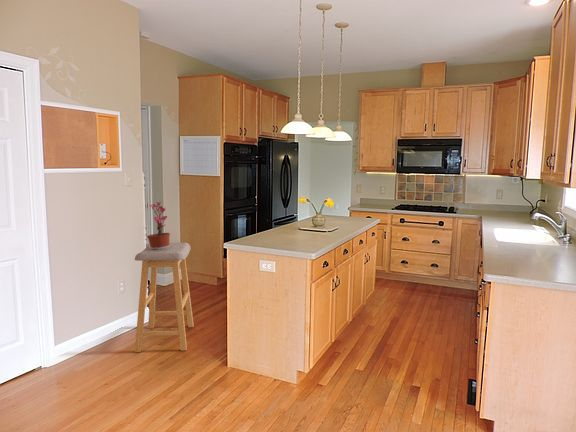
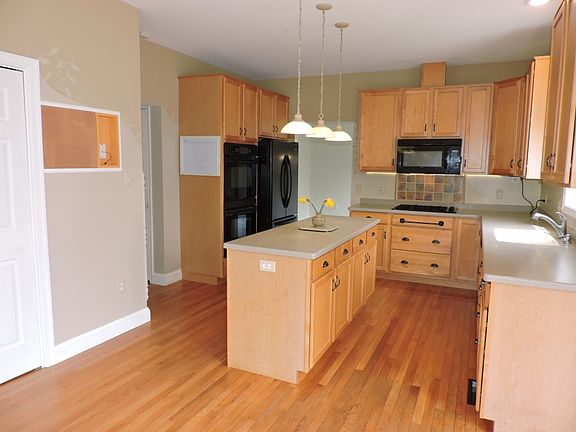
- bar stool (155, 293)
- potted plant (157, 225)
